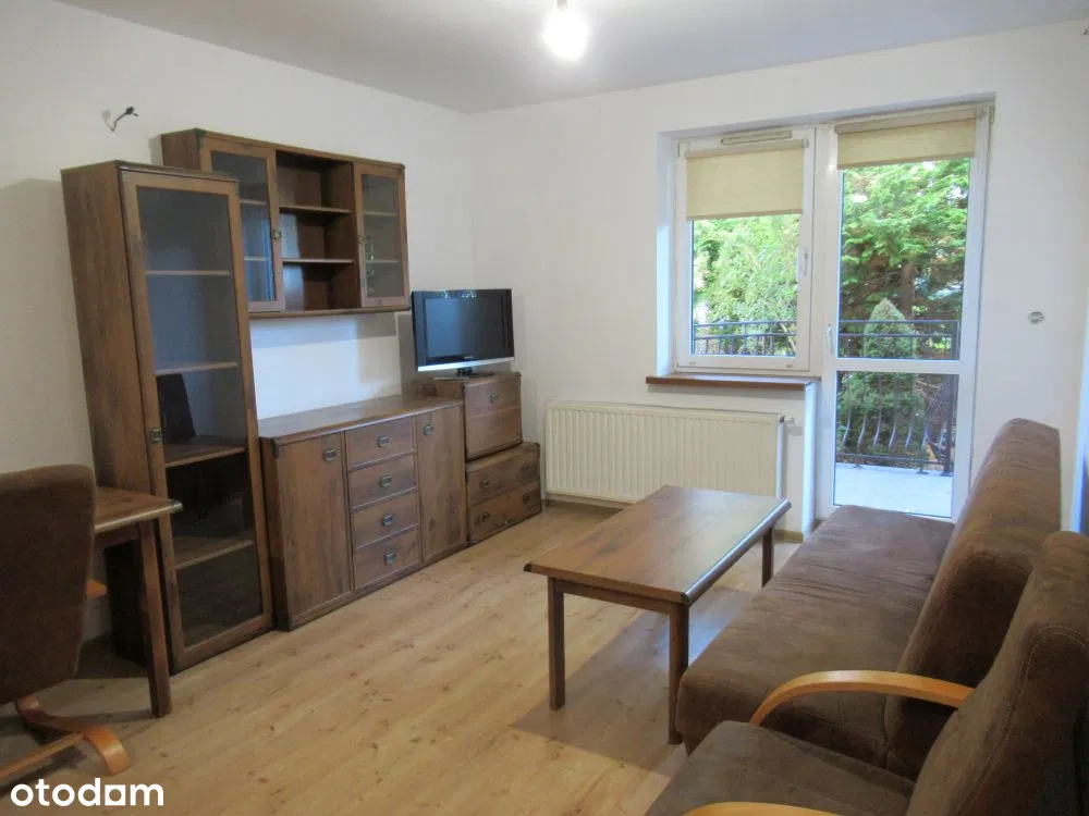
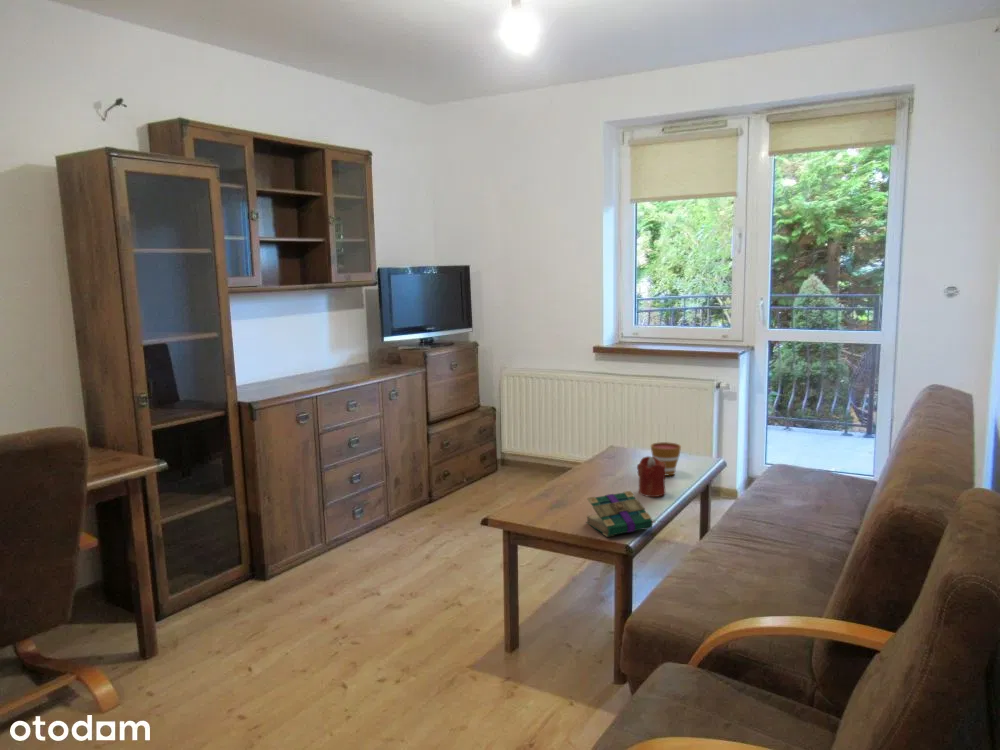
+ book (622, 511)
+ cup (664, 458)
+ candle (651, 474)
